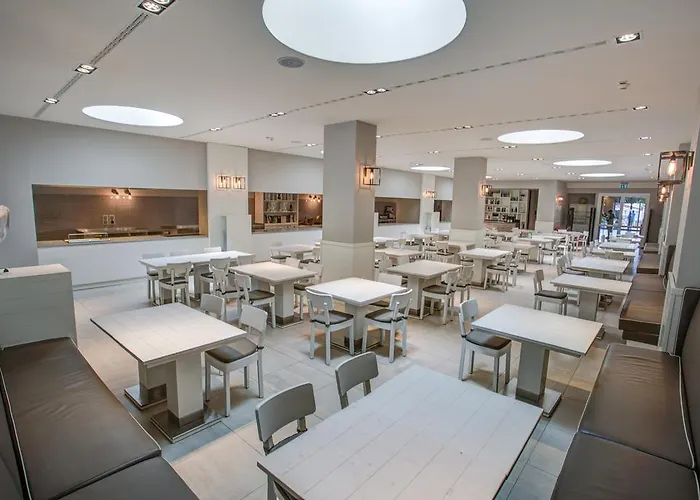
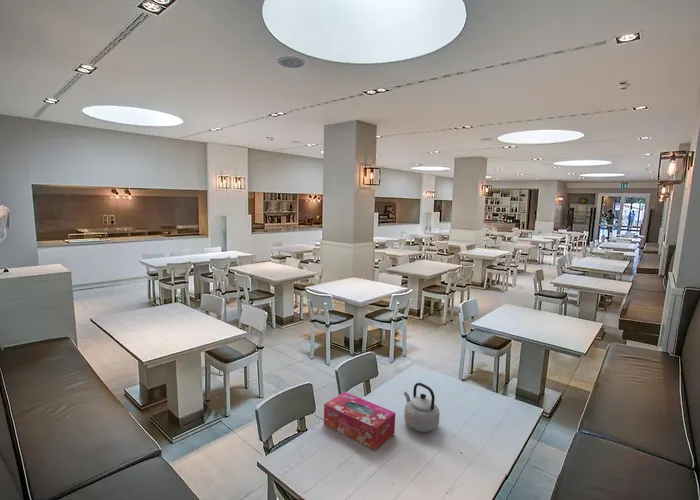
+ tissue box (358, 418)
+ teapot (418, 403)
